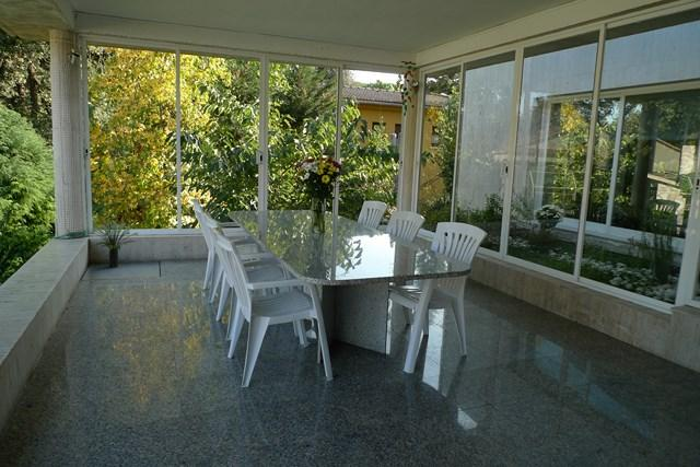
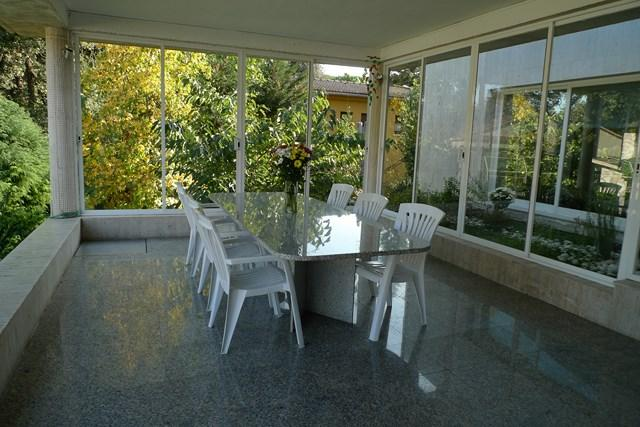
- potted plant (115, 243)
